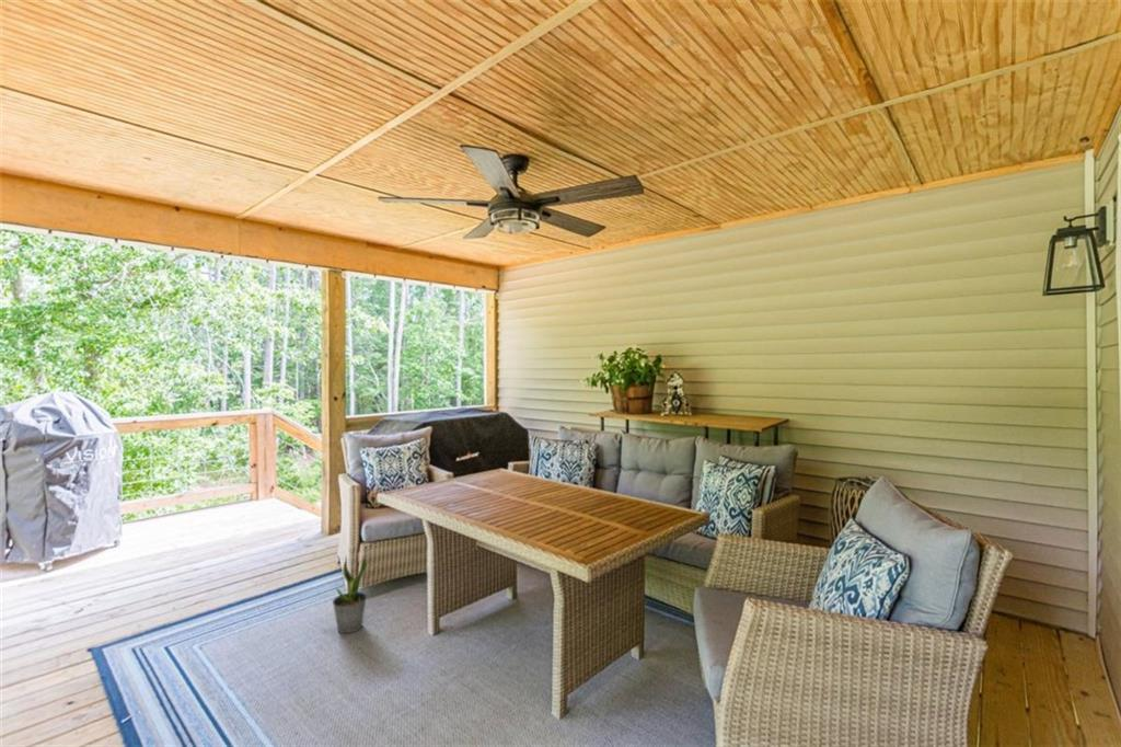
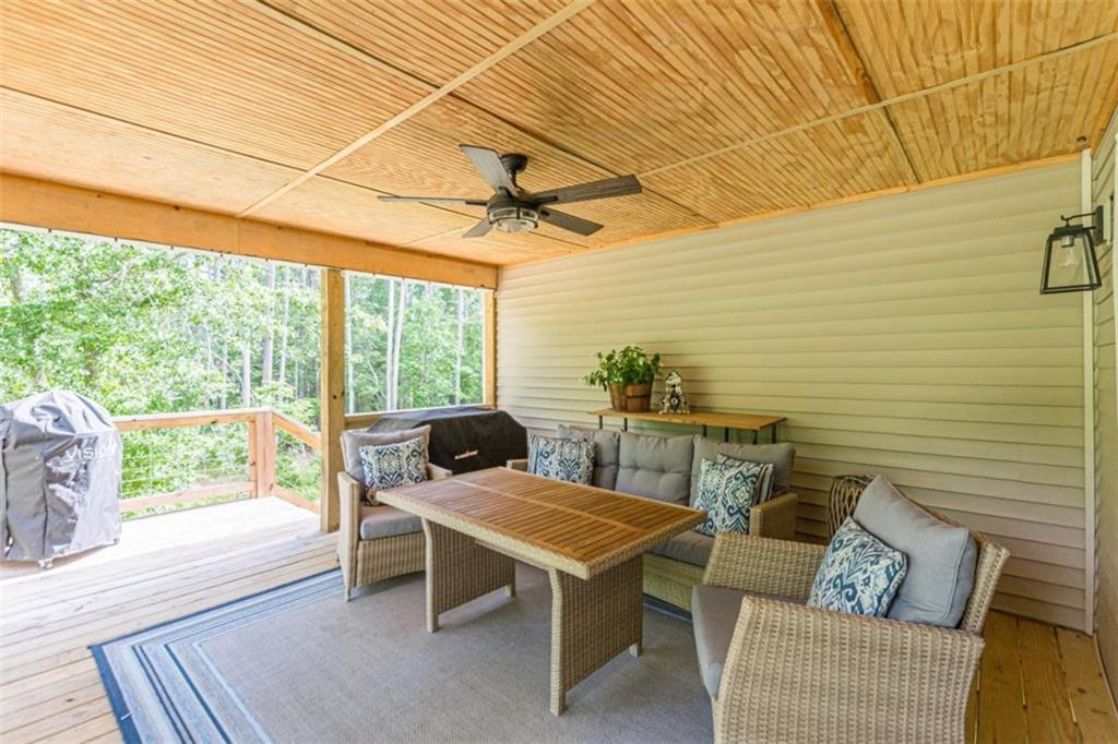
- potted plant (349, 593)
